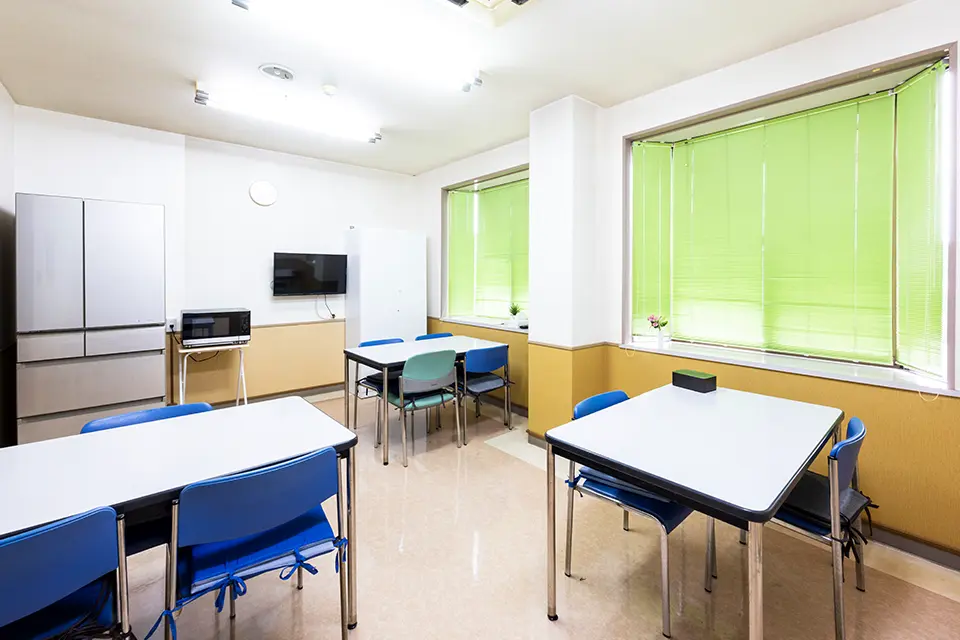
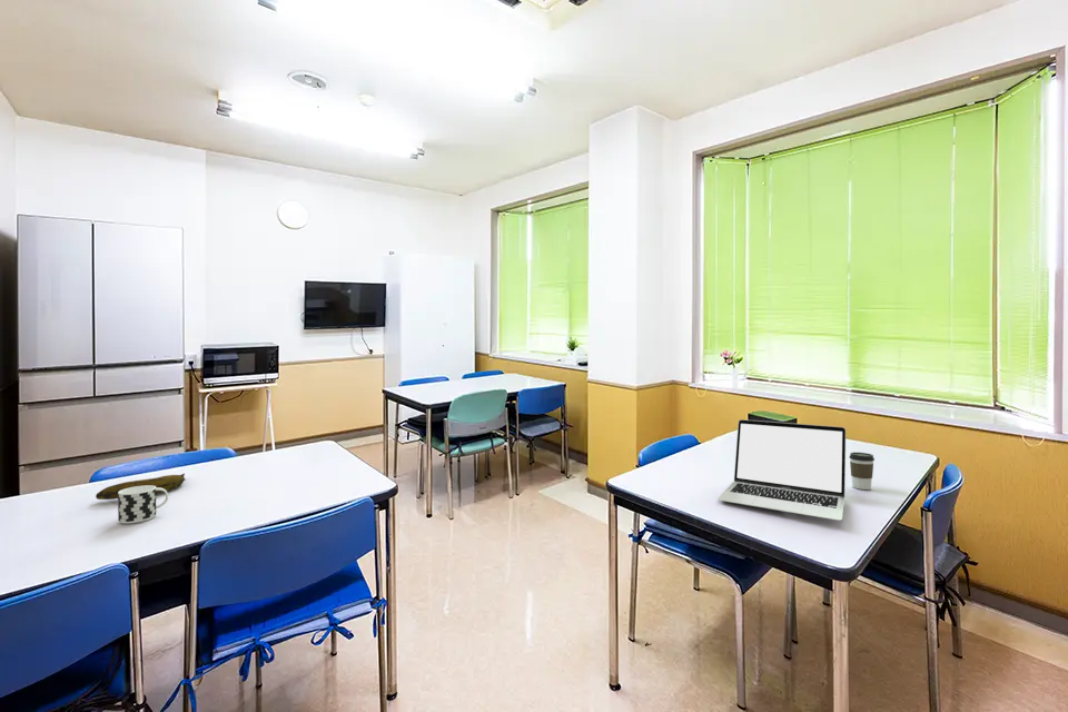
+ laptop (782, 463)
+ cup (144, 503)
+ banana (144, 483)
+ coffee cup (861, 471)
